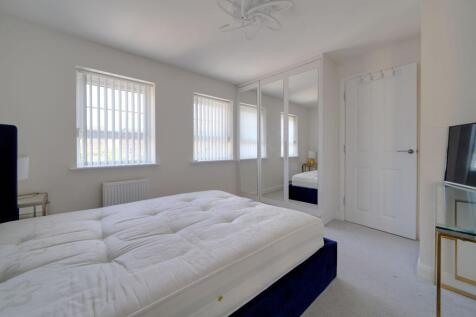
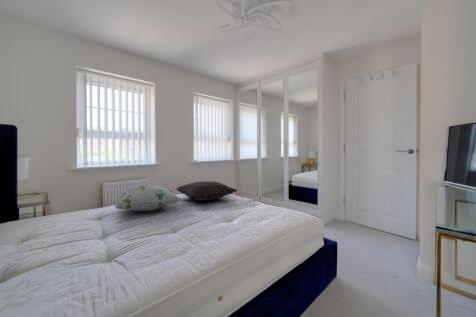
+ pillow (205, 190)
+ decorative pillow (148, 197)
